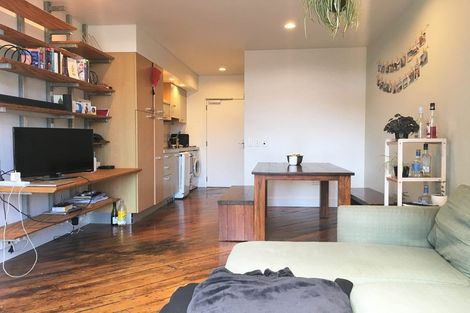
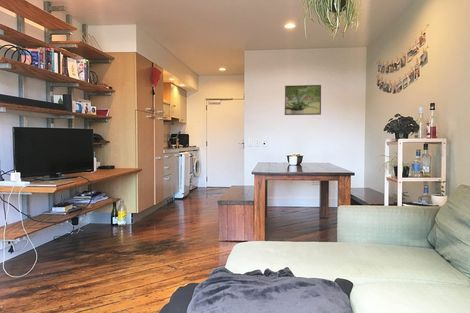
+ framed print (302, 100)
